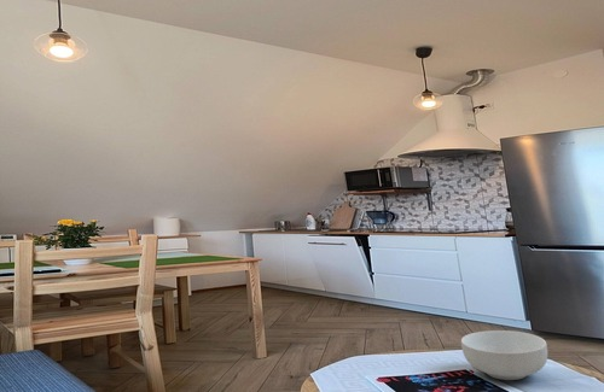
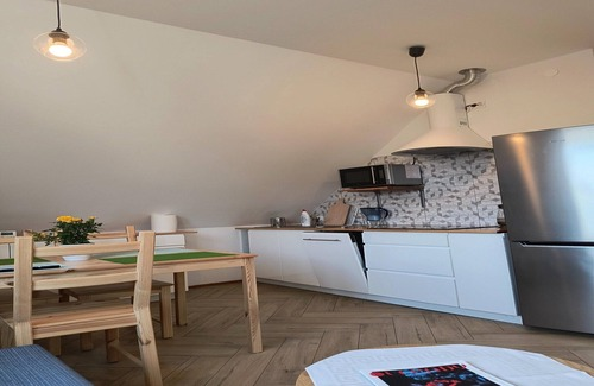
- cereal bowl (504, 356)
